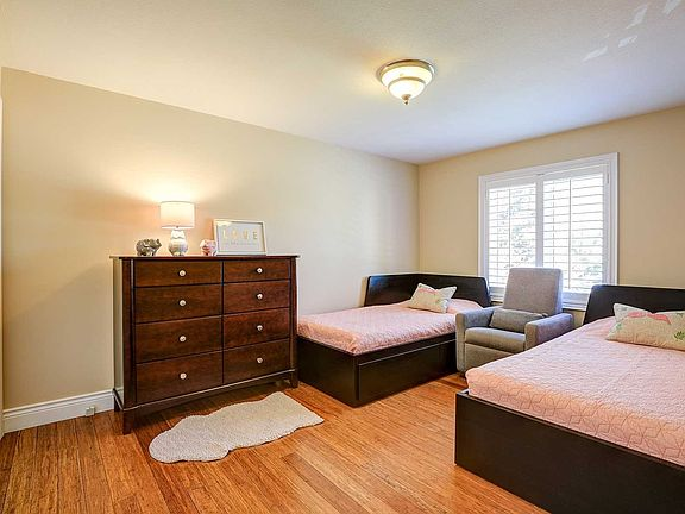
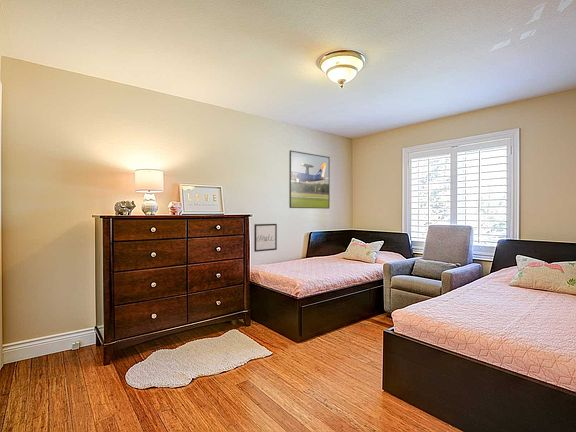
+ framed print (310, 181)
+ wall art (265, 237)
